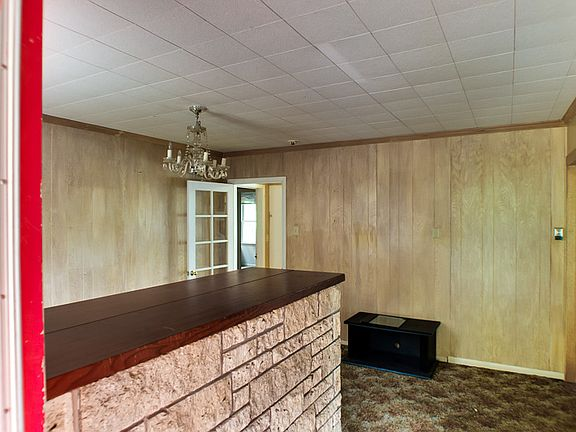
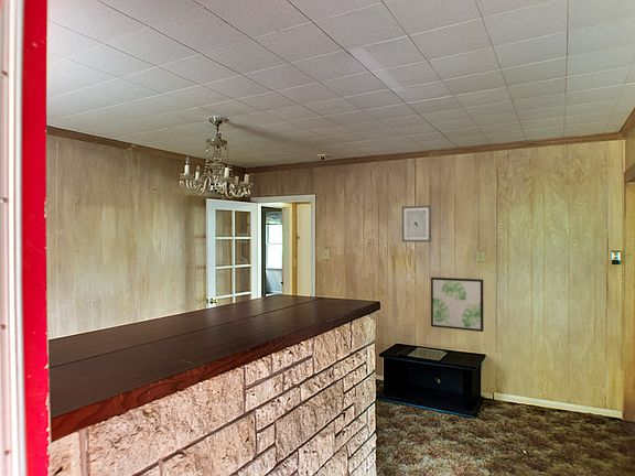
+ wall art (416, 224)
+ wall art (456, 303)
